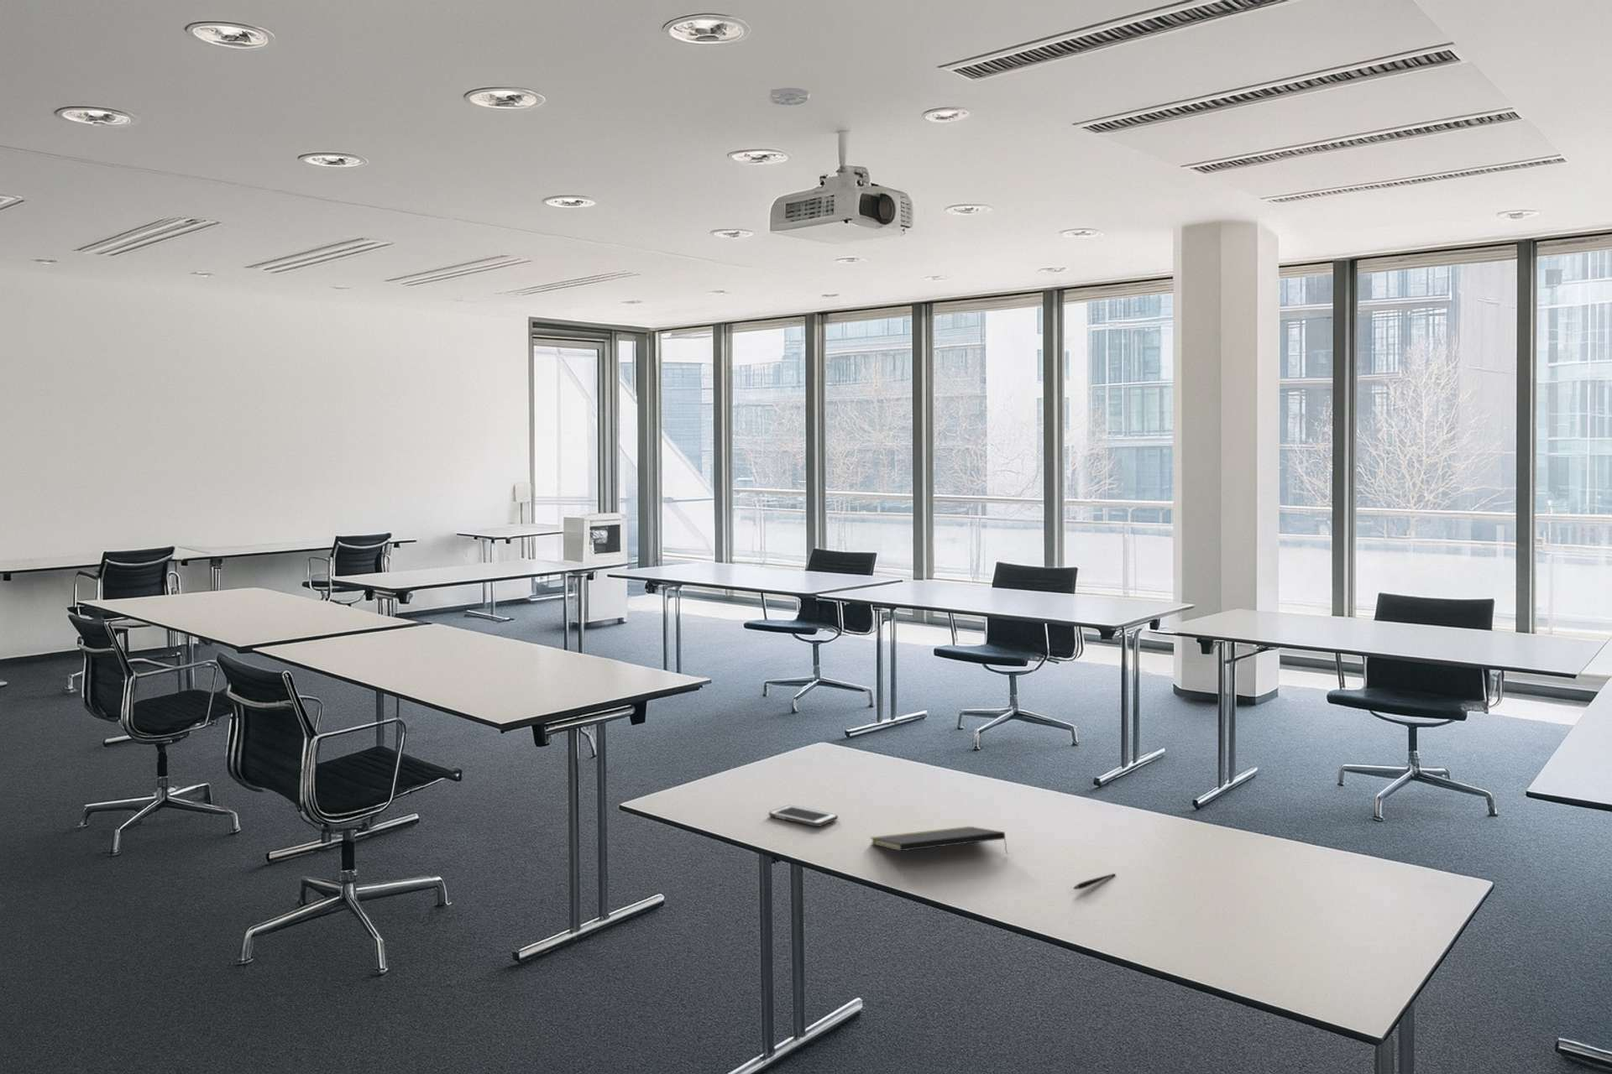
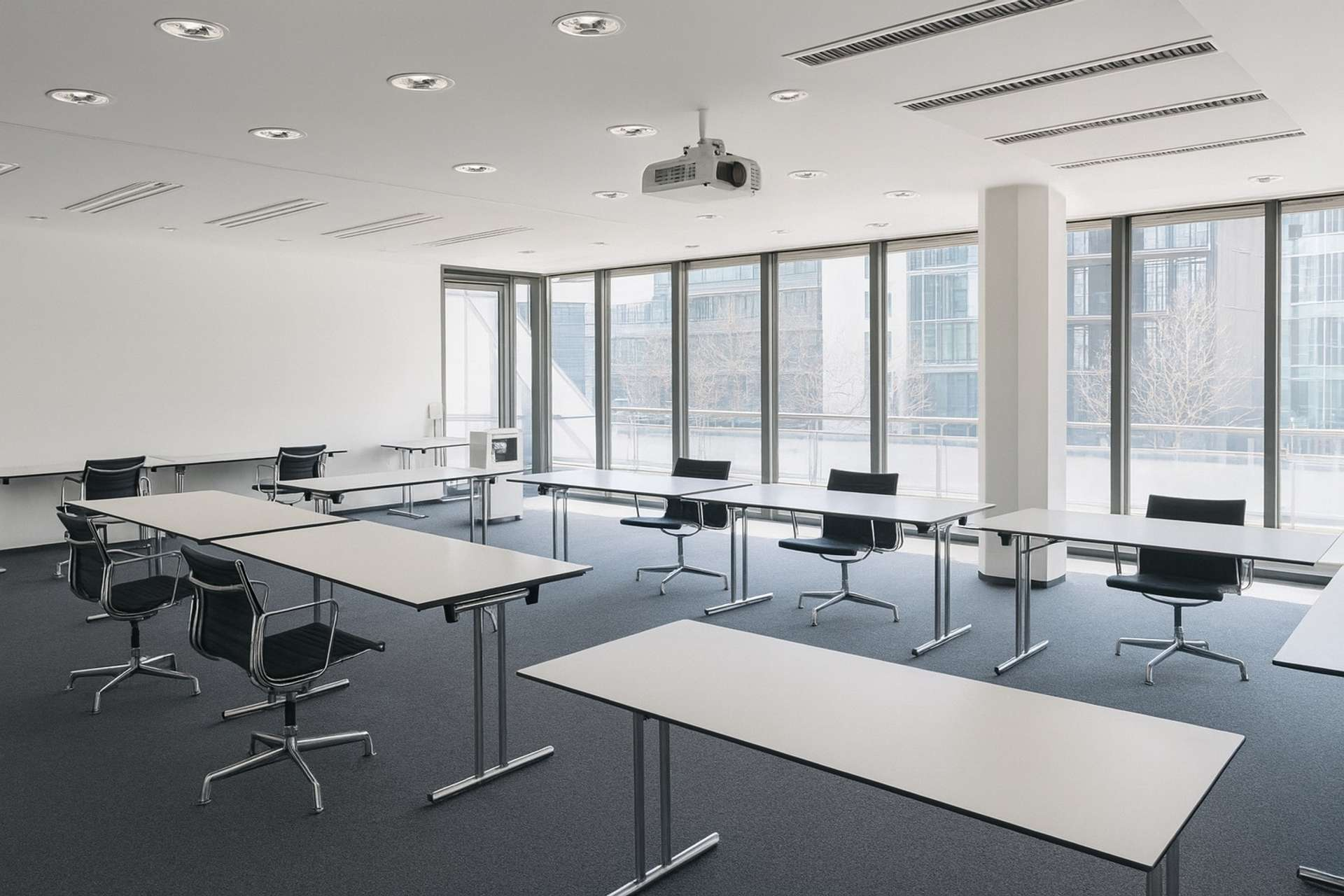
- cell phone (802, 815)
- notepad (936, 838)
- smoke detector (789, 98)
- pen (1095, 880)
